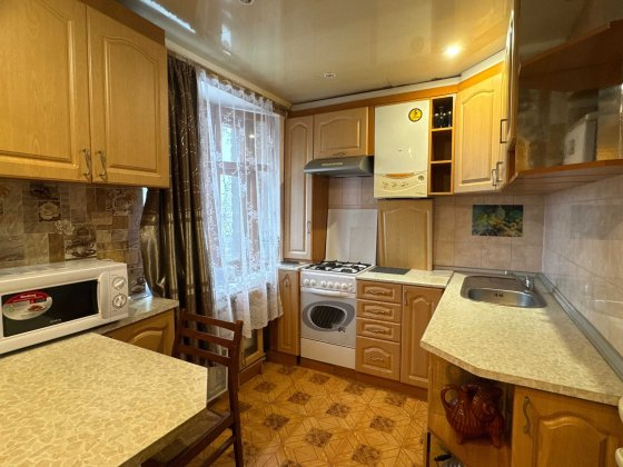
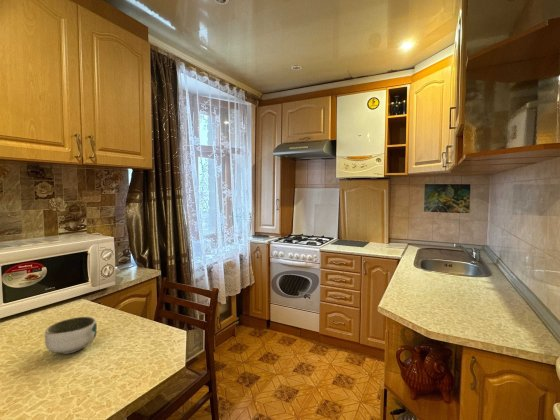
+ bowl (72, 336)
